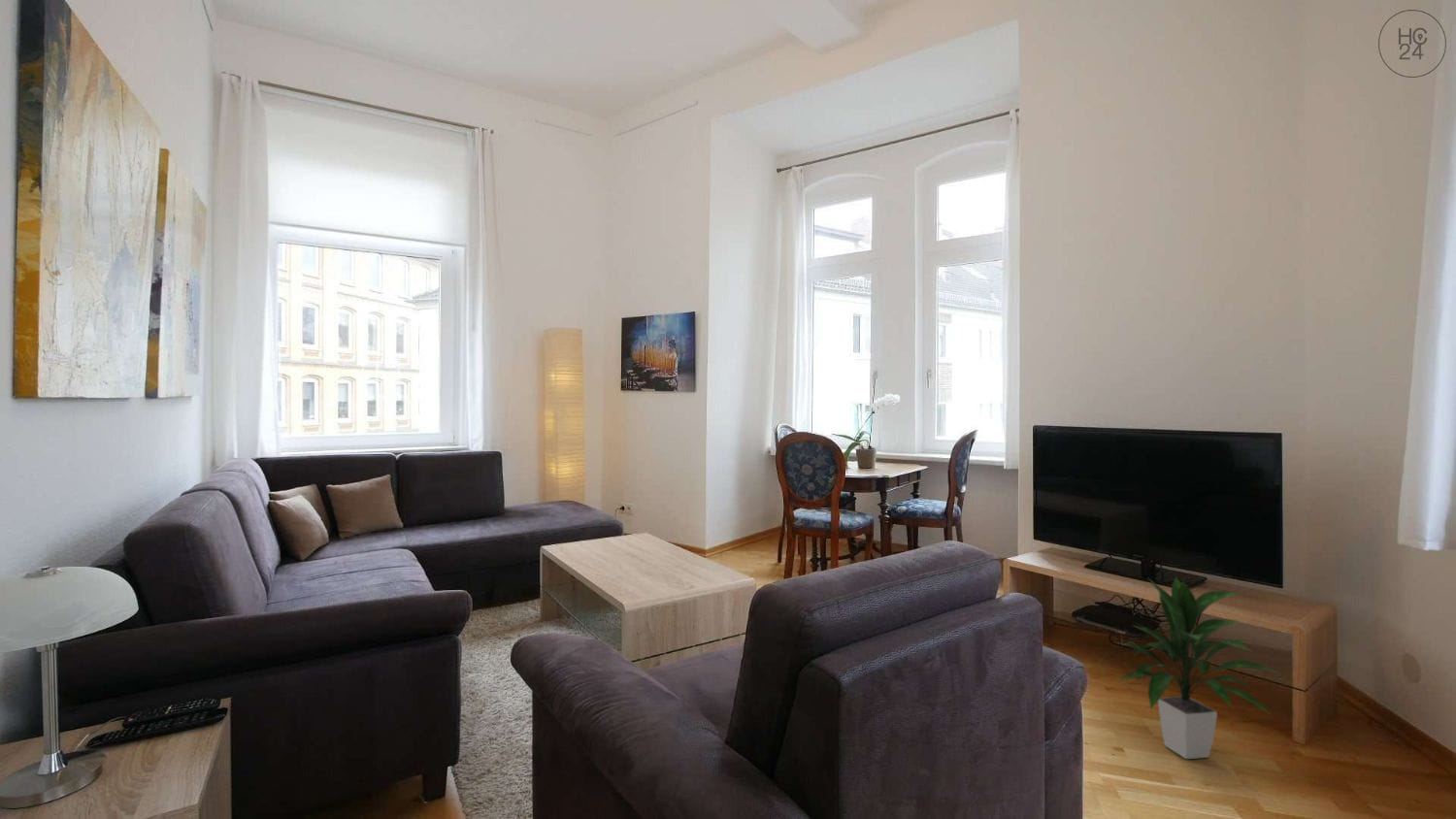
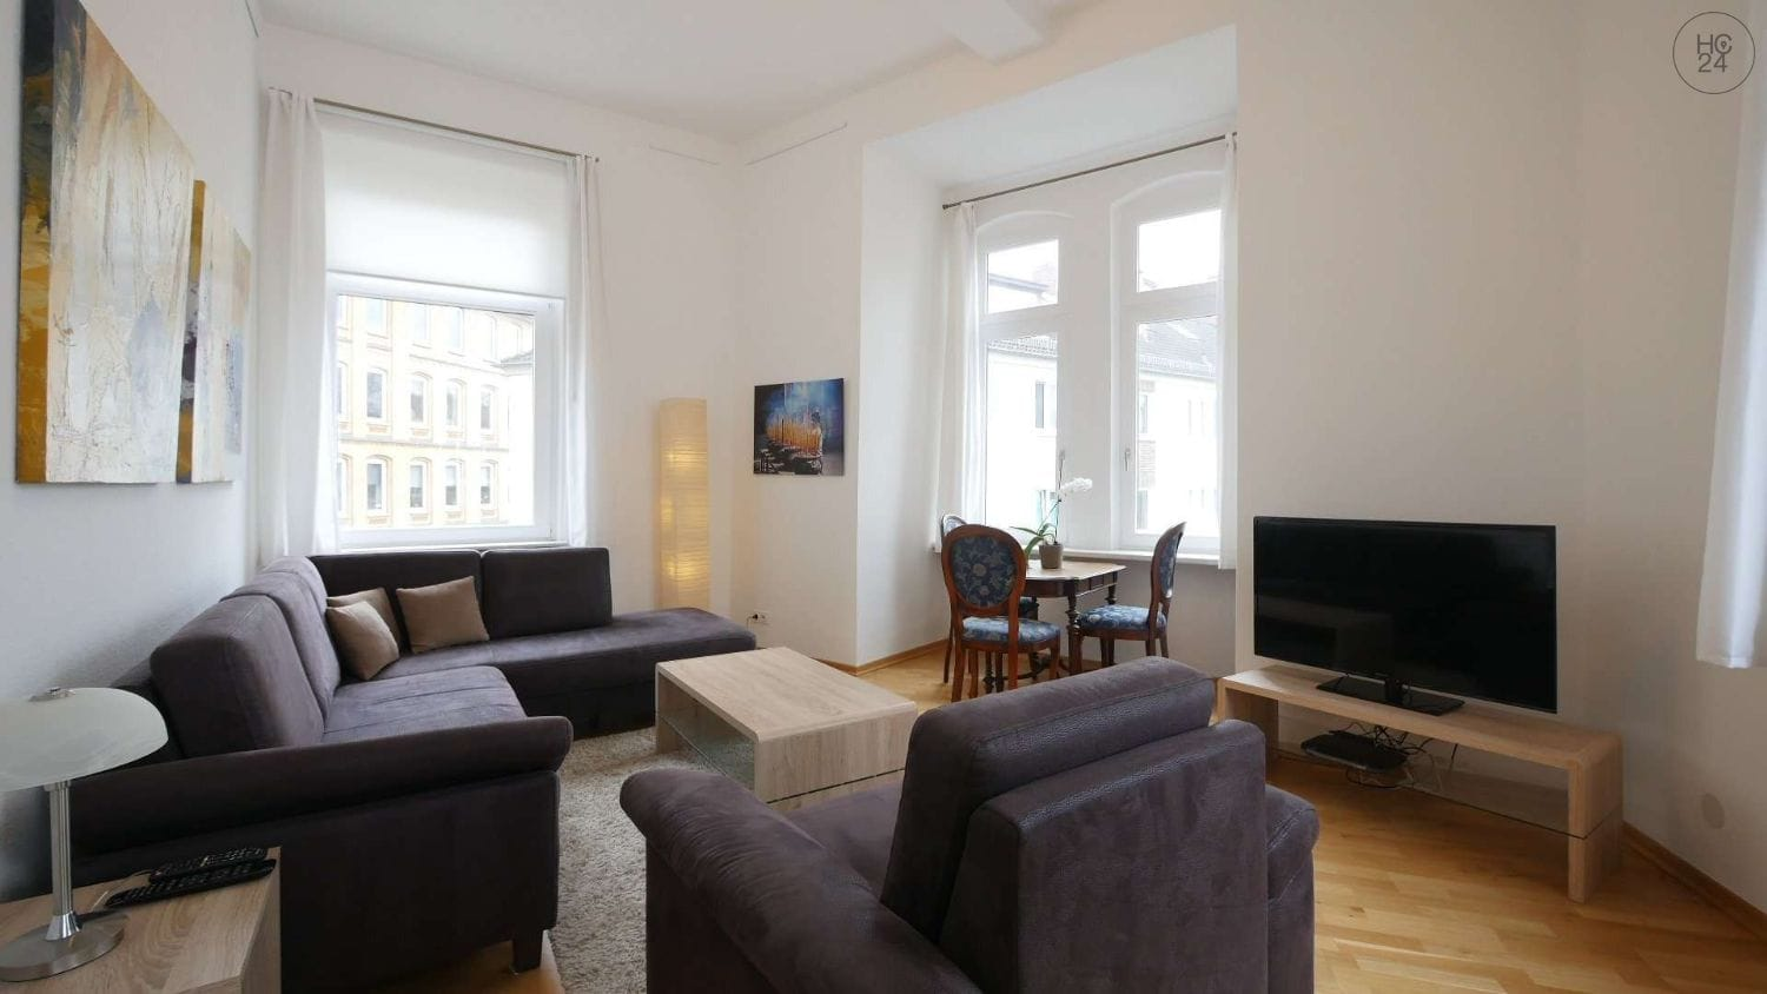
- indoor plant (1185, 661)
